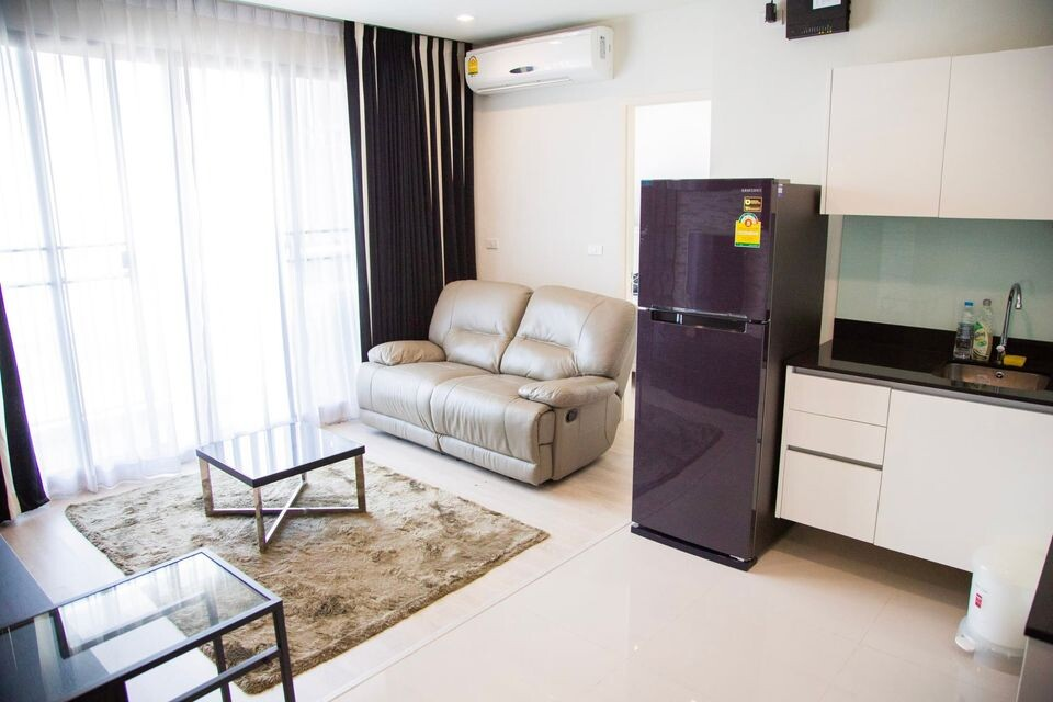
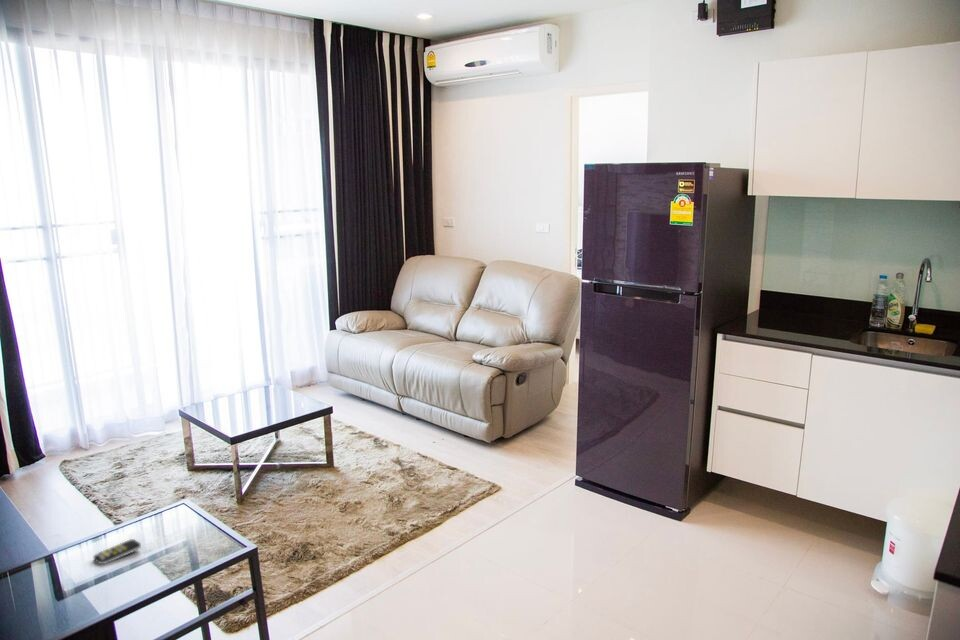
+ remote control (117, 551)
